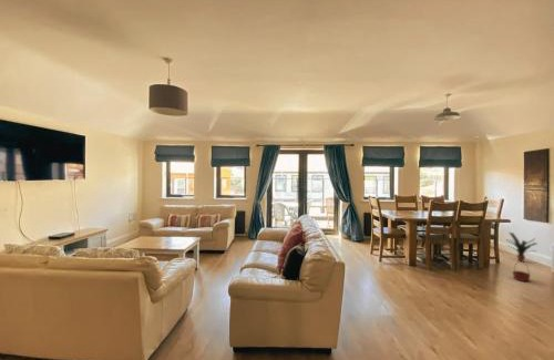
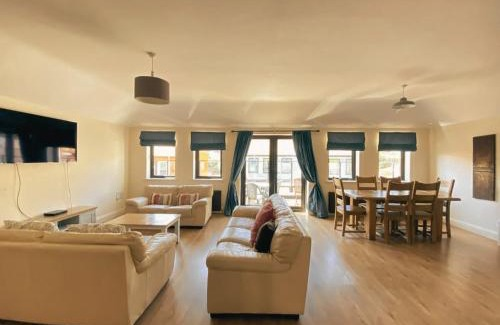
- potted plant (520, 247)
- basket (521, 271)
